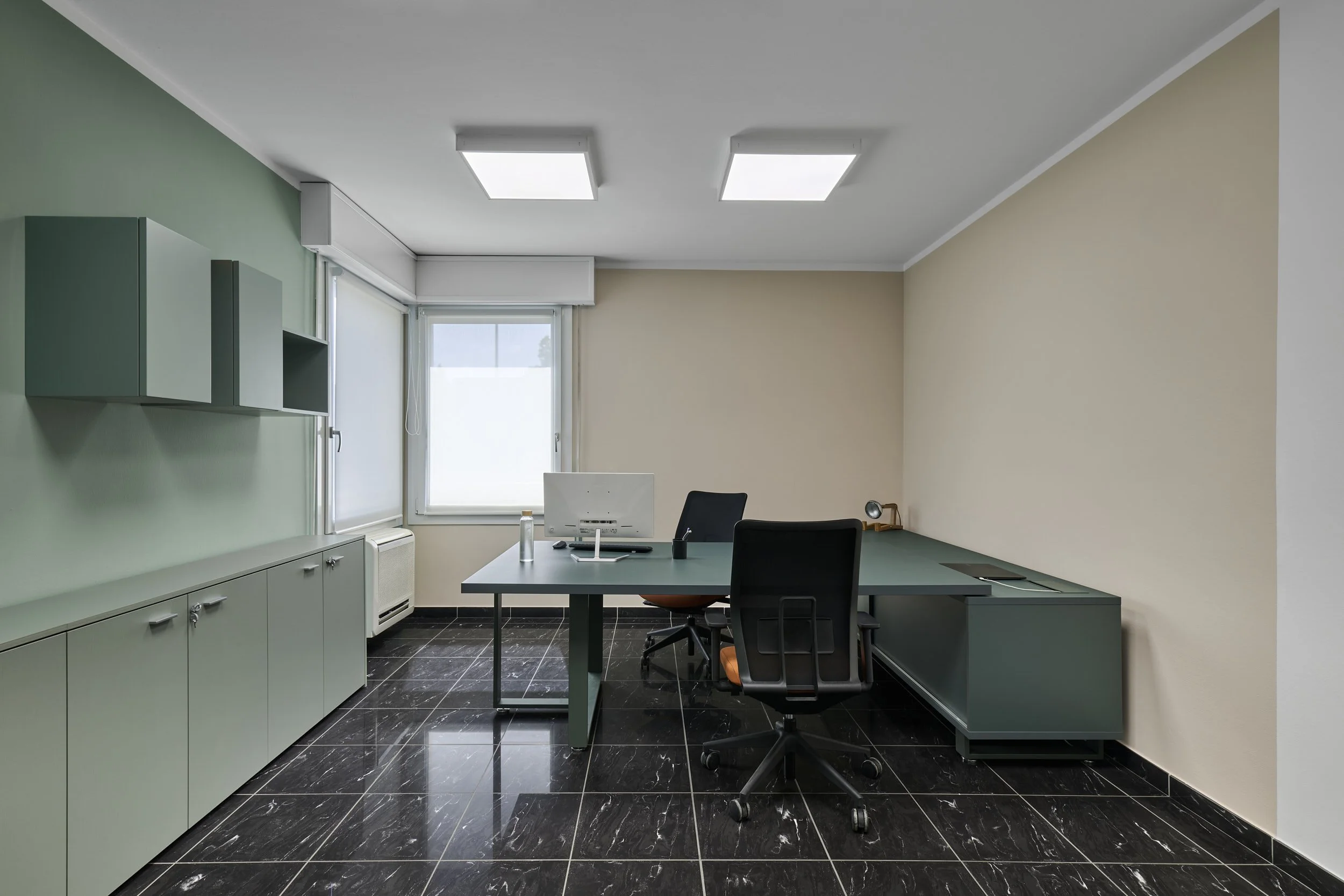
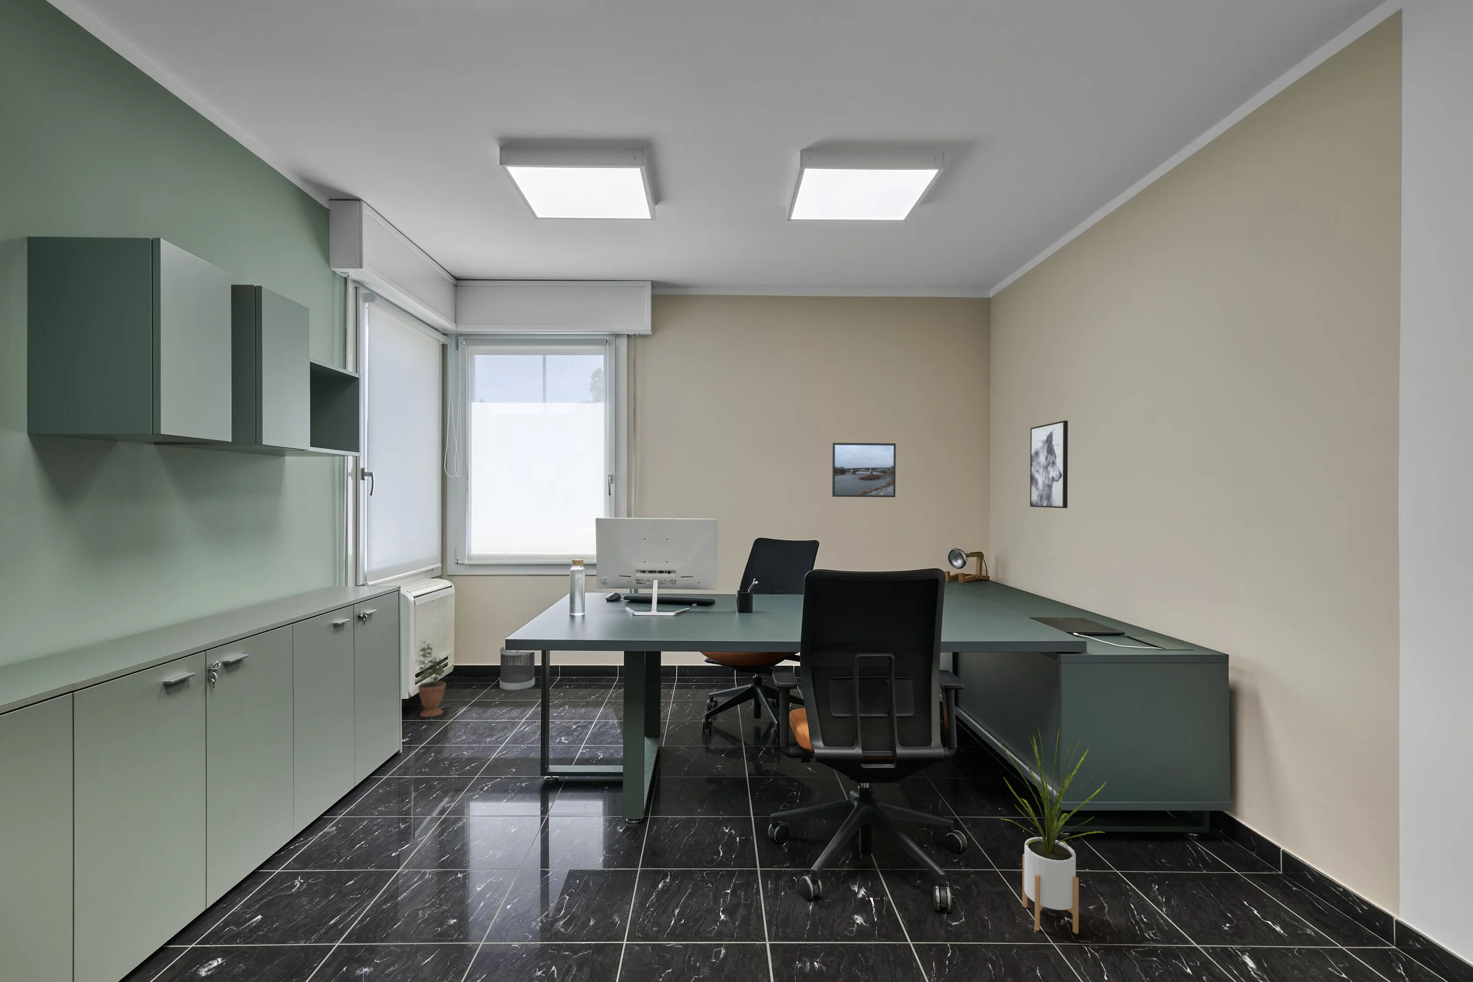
+ potted plant (429, 677)
+ wastebasket (517, 666)
+ wall art (1048, 466)
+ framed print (864, 469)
+ house plant (1047, 827)
